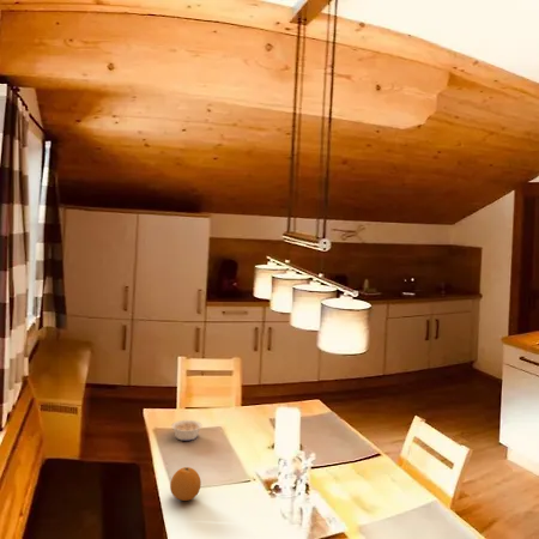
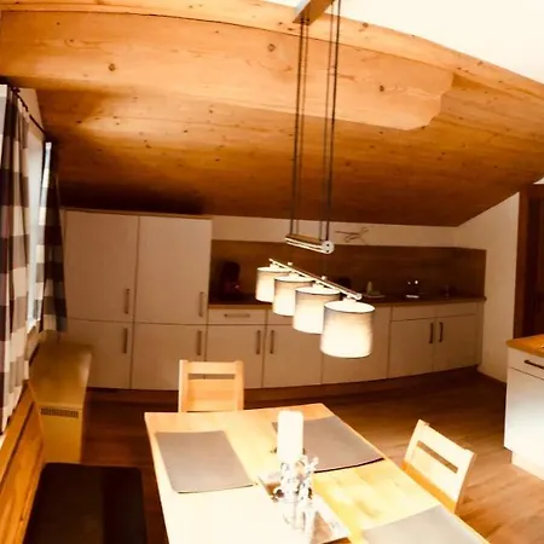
- fruit (186, 483)
- legume (186, 430)
